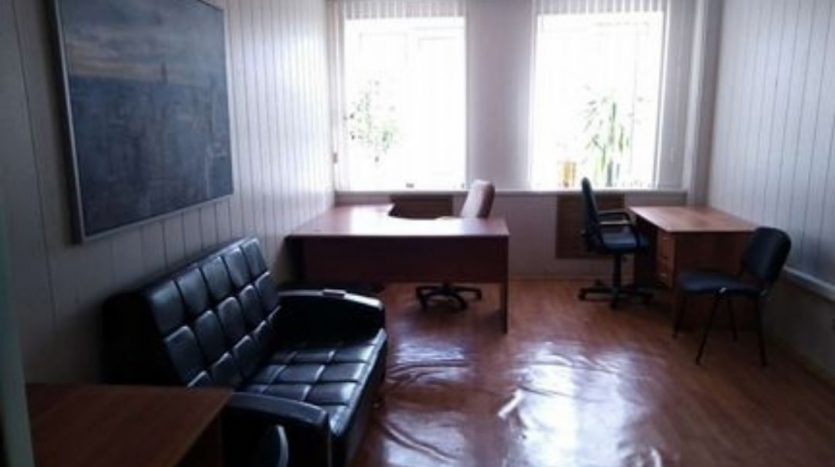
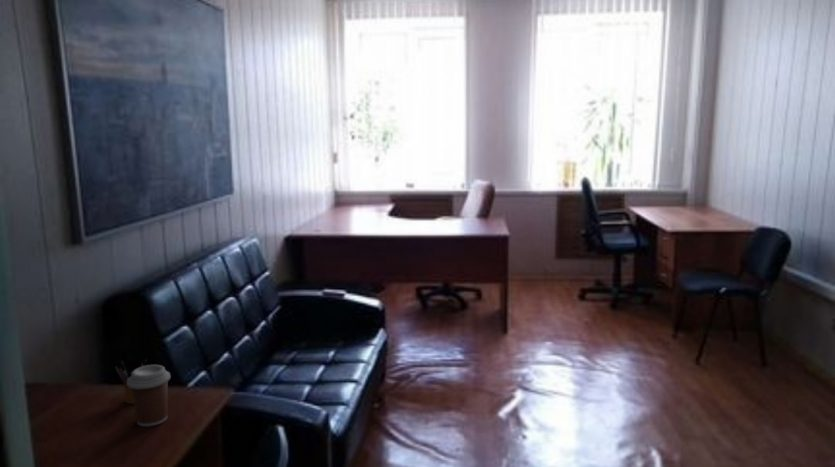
+ pencil box (128, 377)
+ coffee cup (150, 395)
